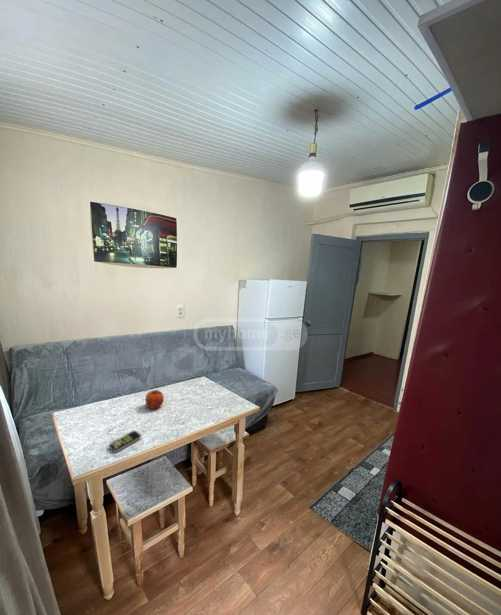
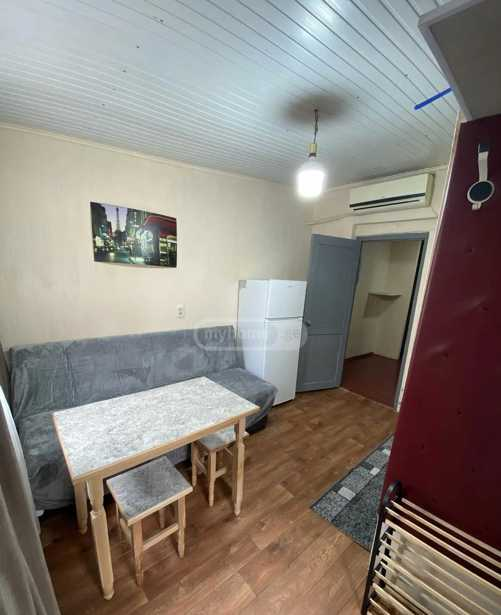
- remote control (125, 440)
- fruit (154, 398)
